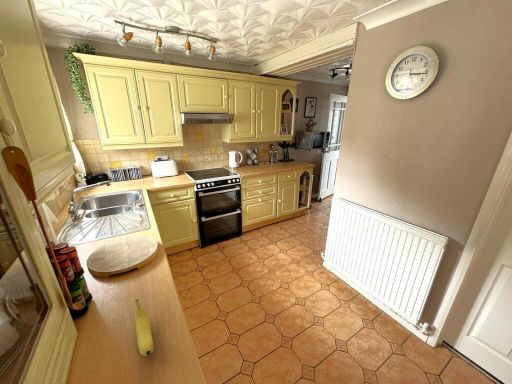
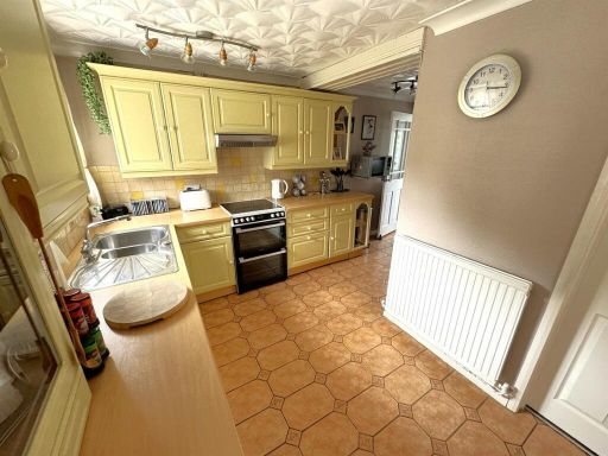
- fruit (142, 328)
